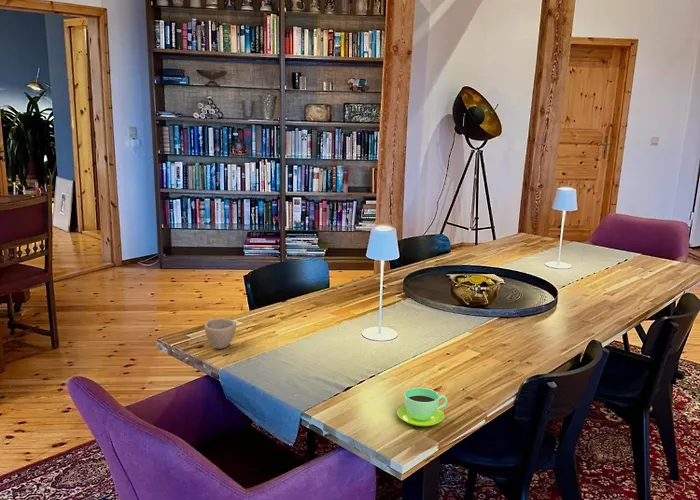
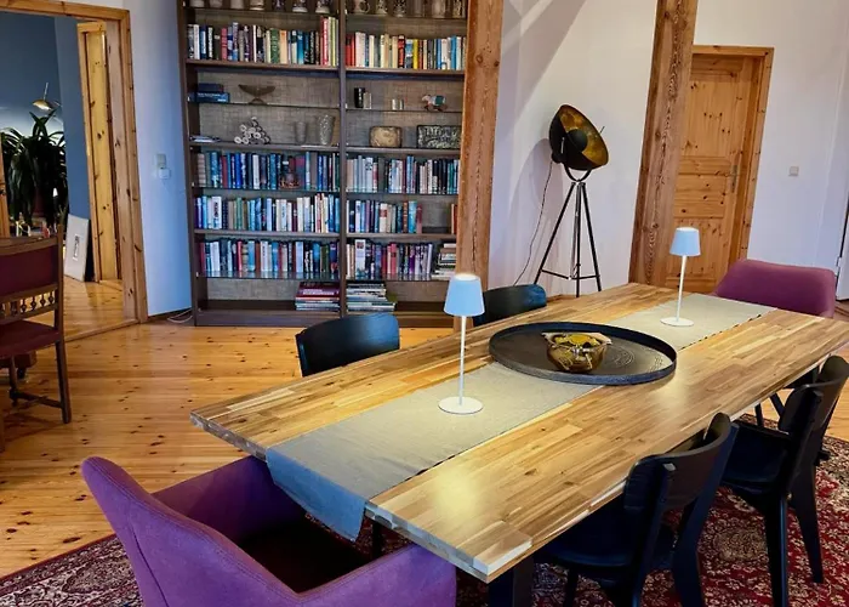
- cup (217, 333)
- cup (422, 406)
